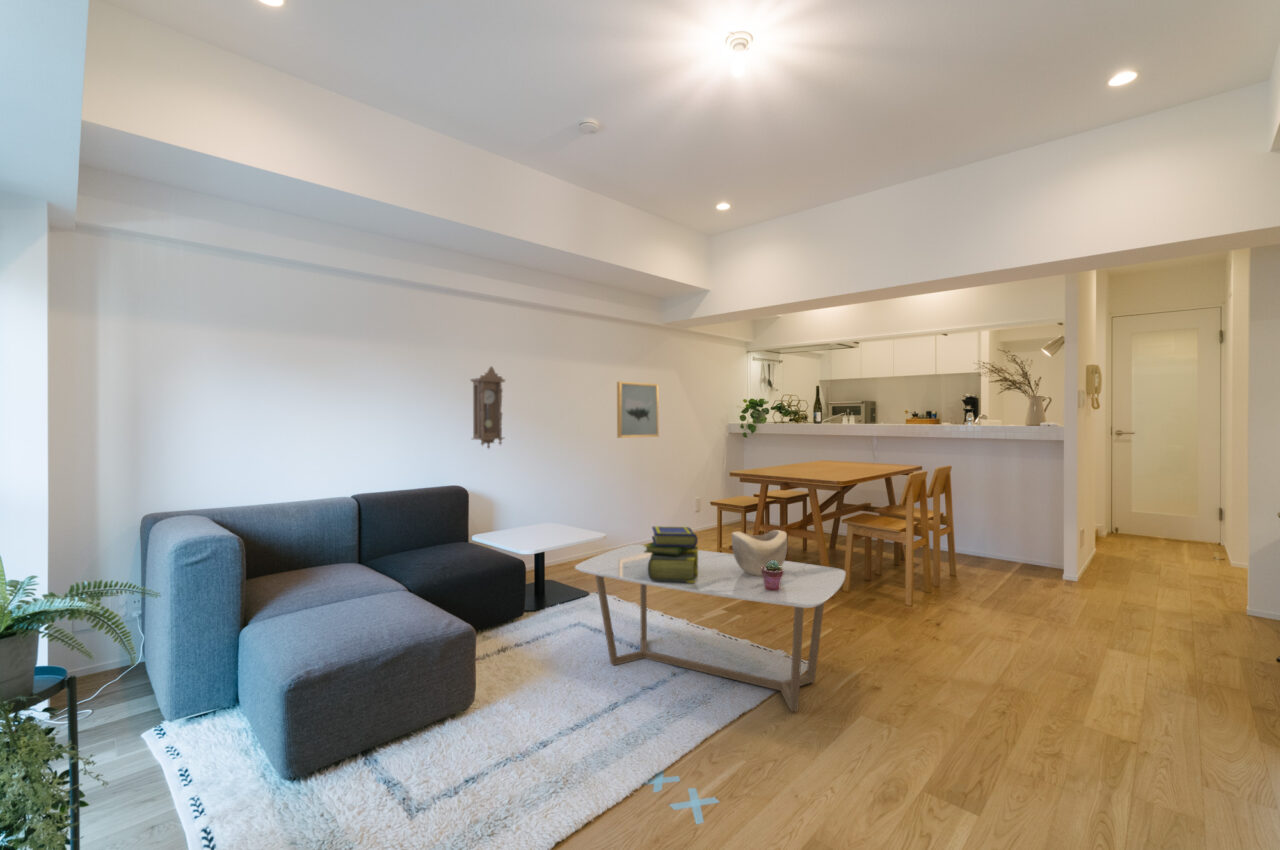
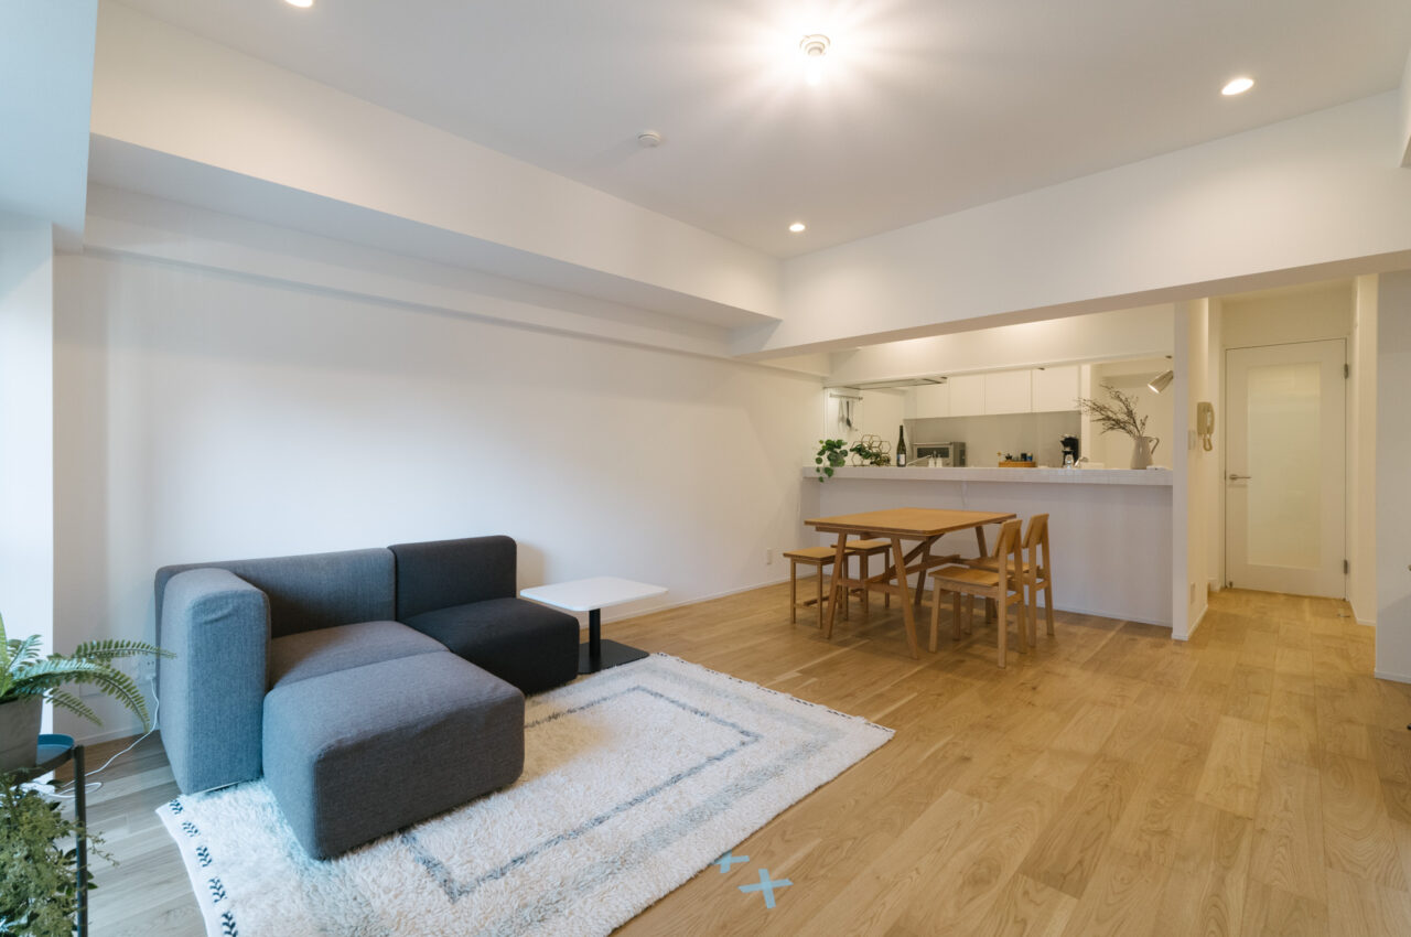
- stack of books (672, 551)
- decorative bowl (759, 551)
- pendulum clock (488, 407)
- wall art (638, 410)
- coffee table (707, 594)
- potted succulent (772, 574)
